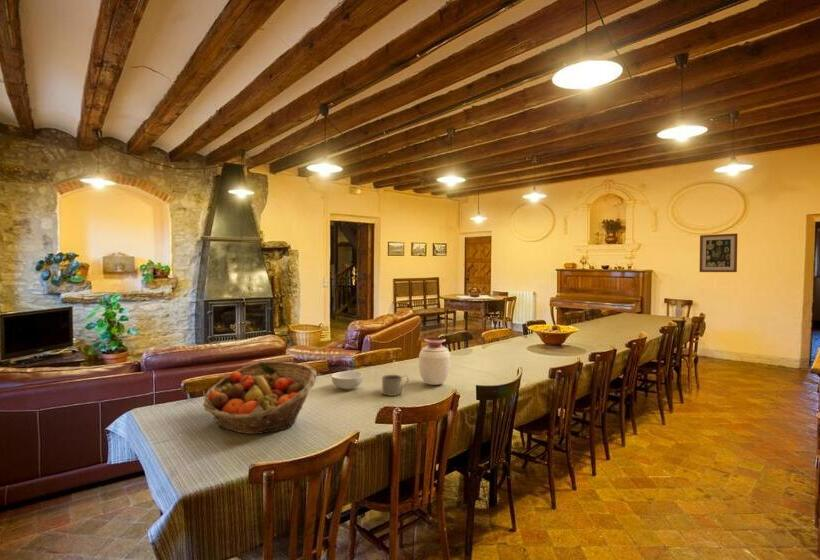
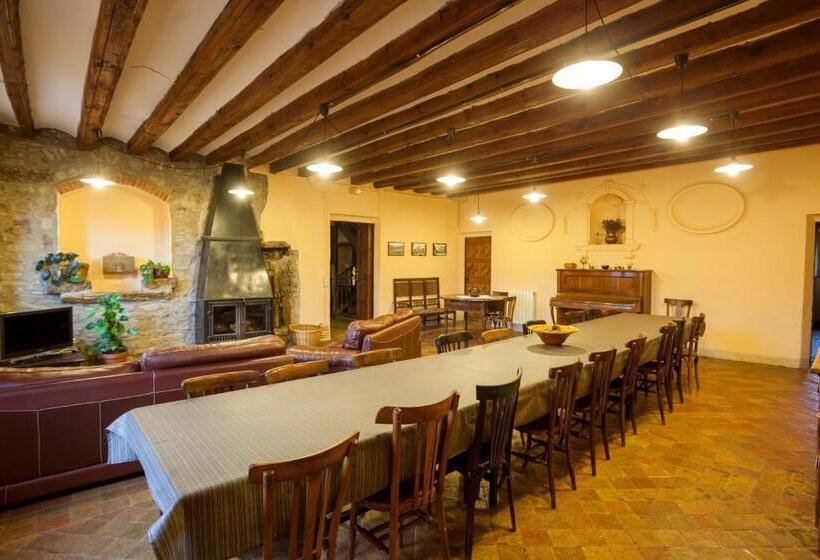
- fruit basket (261, 395)
- cereal bowl (347, 381)
- mug (393, 384)
- vase (434, 361)
- wall art (717, 253)
